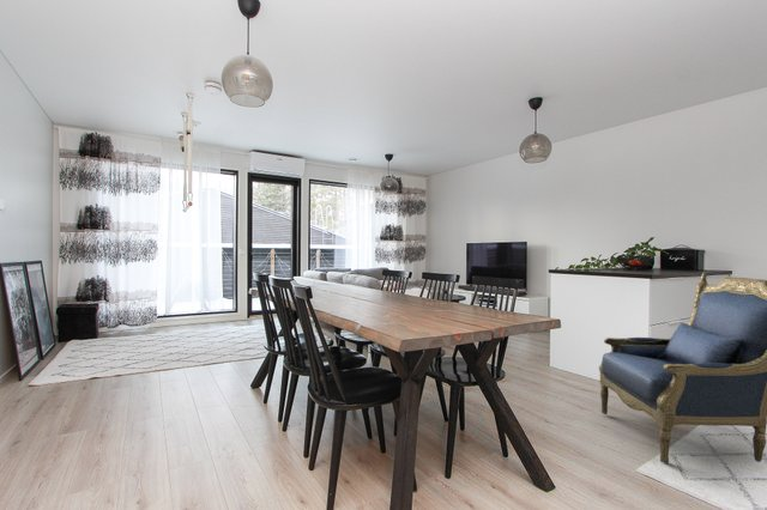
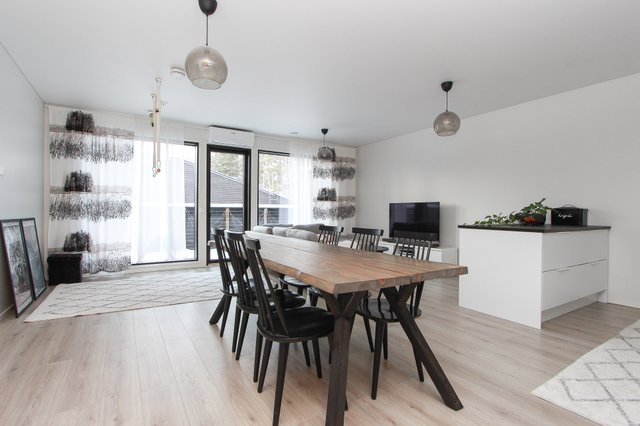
- armchair (683, 356)
